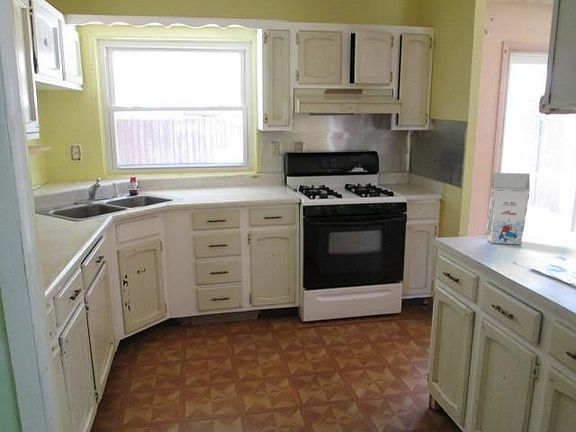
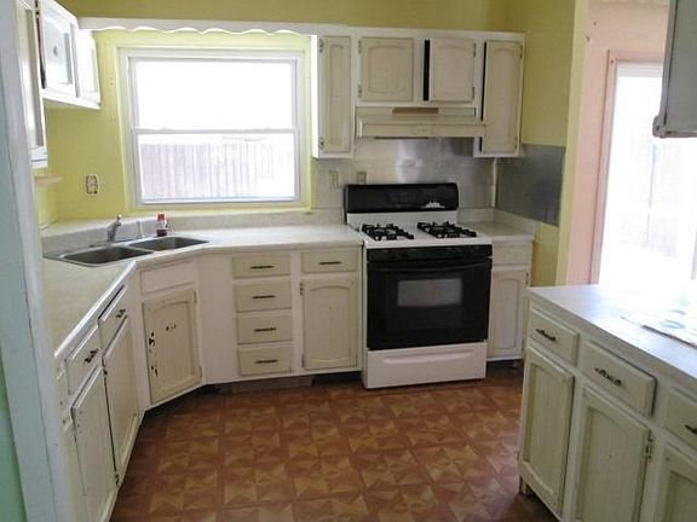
- gift box (507, 207)
